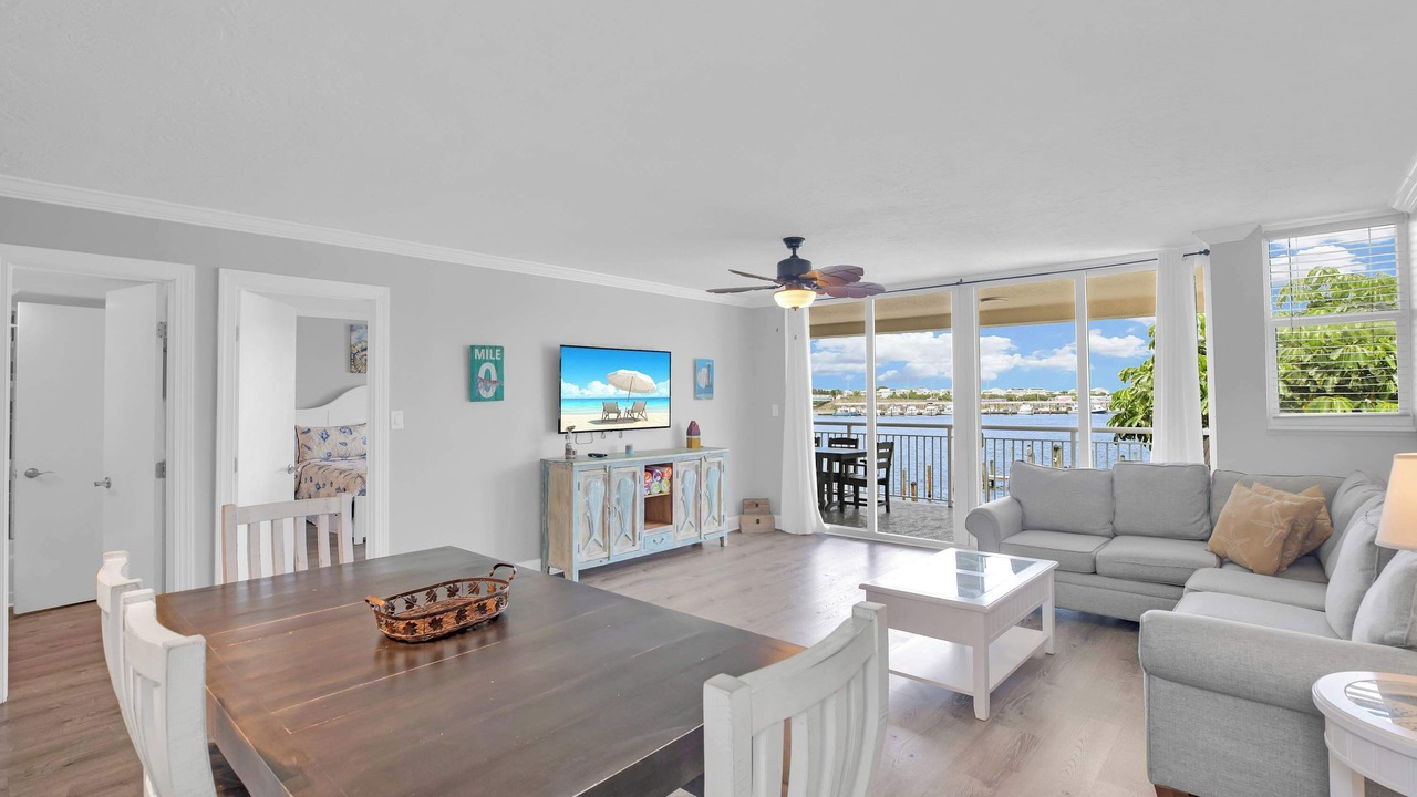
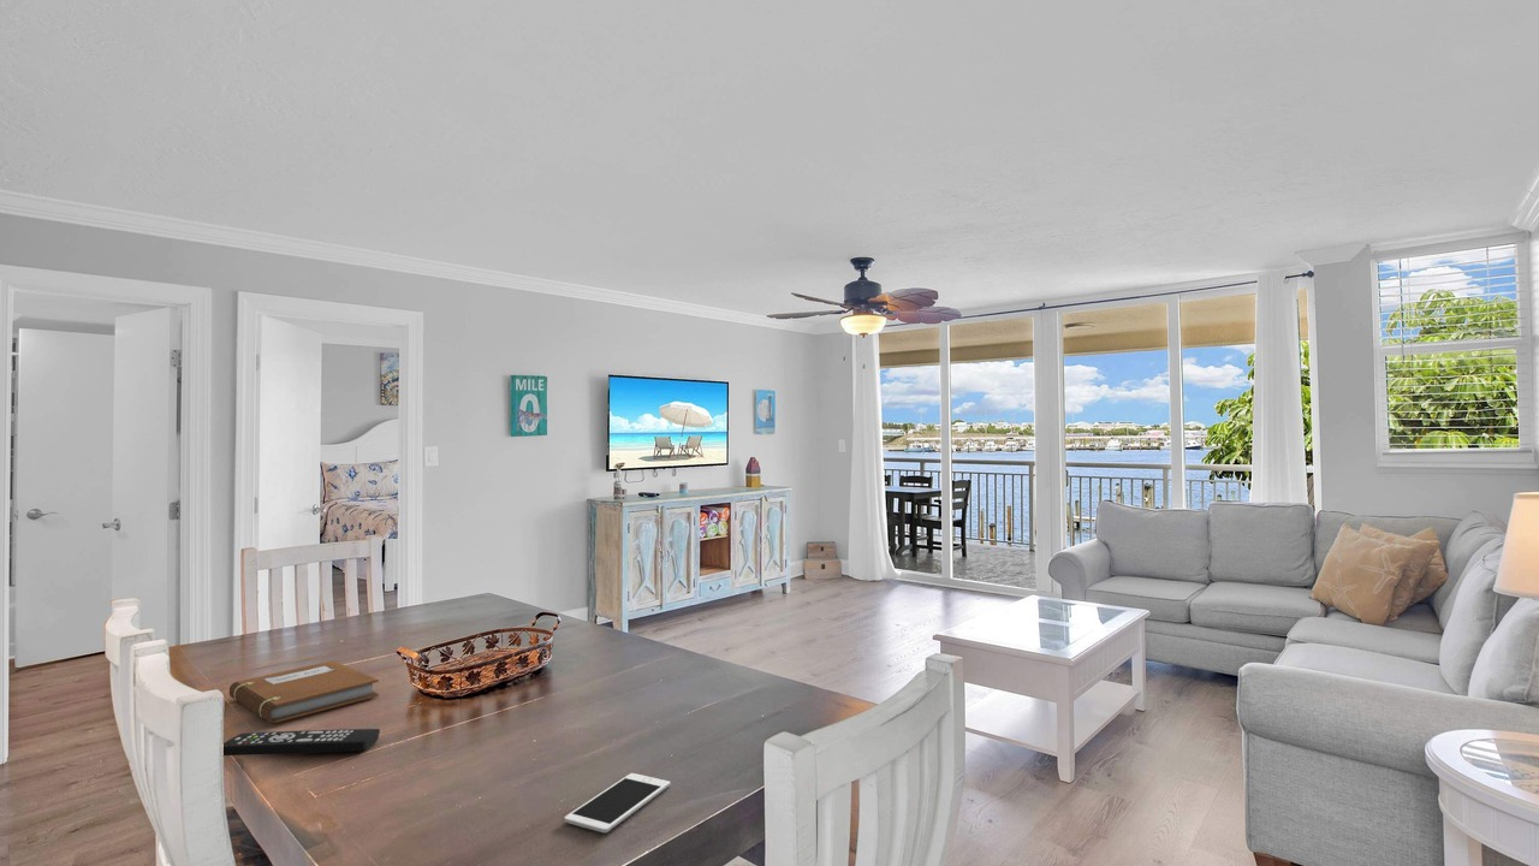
+ notebook (302, 688)
+ remote control (301, 742)
+ cell phone (619, 800)
